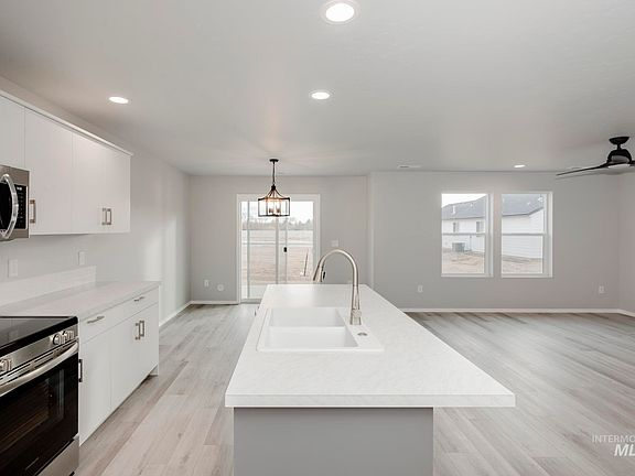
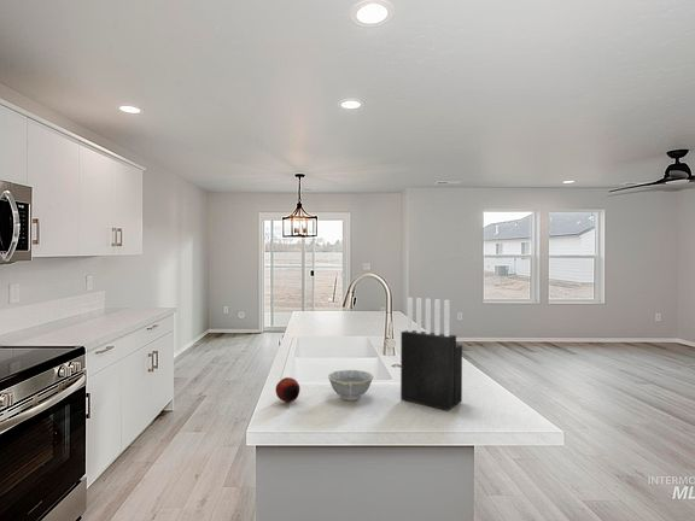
+ apple (288, 390)
+ bowl (350, 386)
+ knife block (432, 349)
